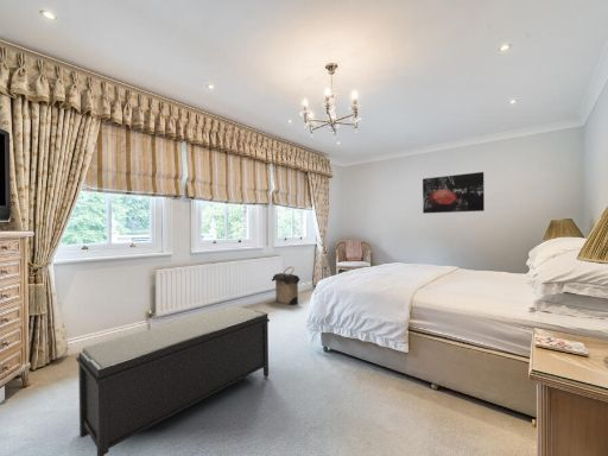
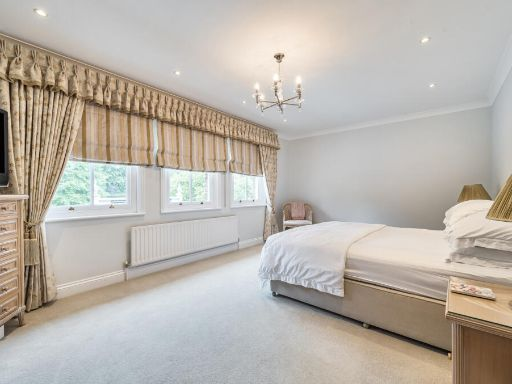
- bench (189, 363)
- wall art (451, 194)
- laundry hamper (285, 284)
